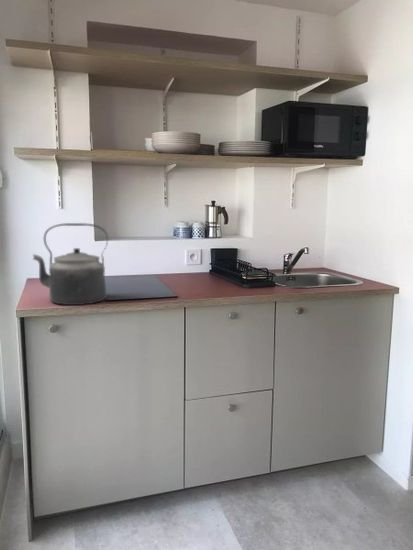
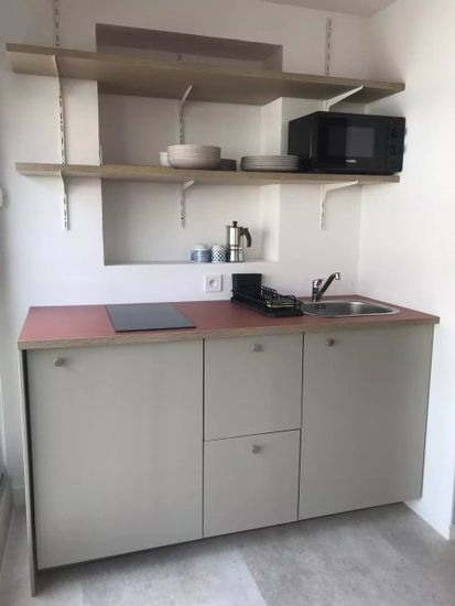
- kettle (71, 262)
